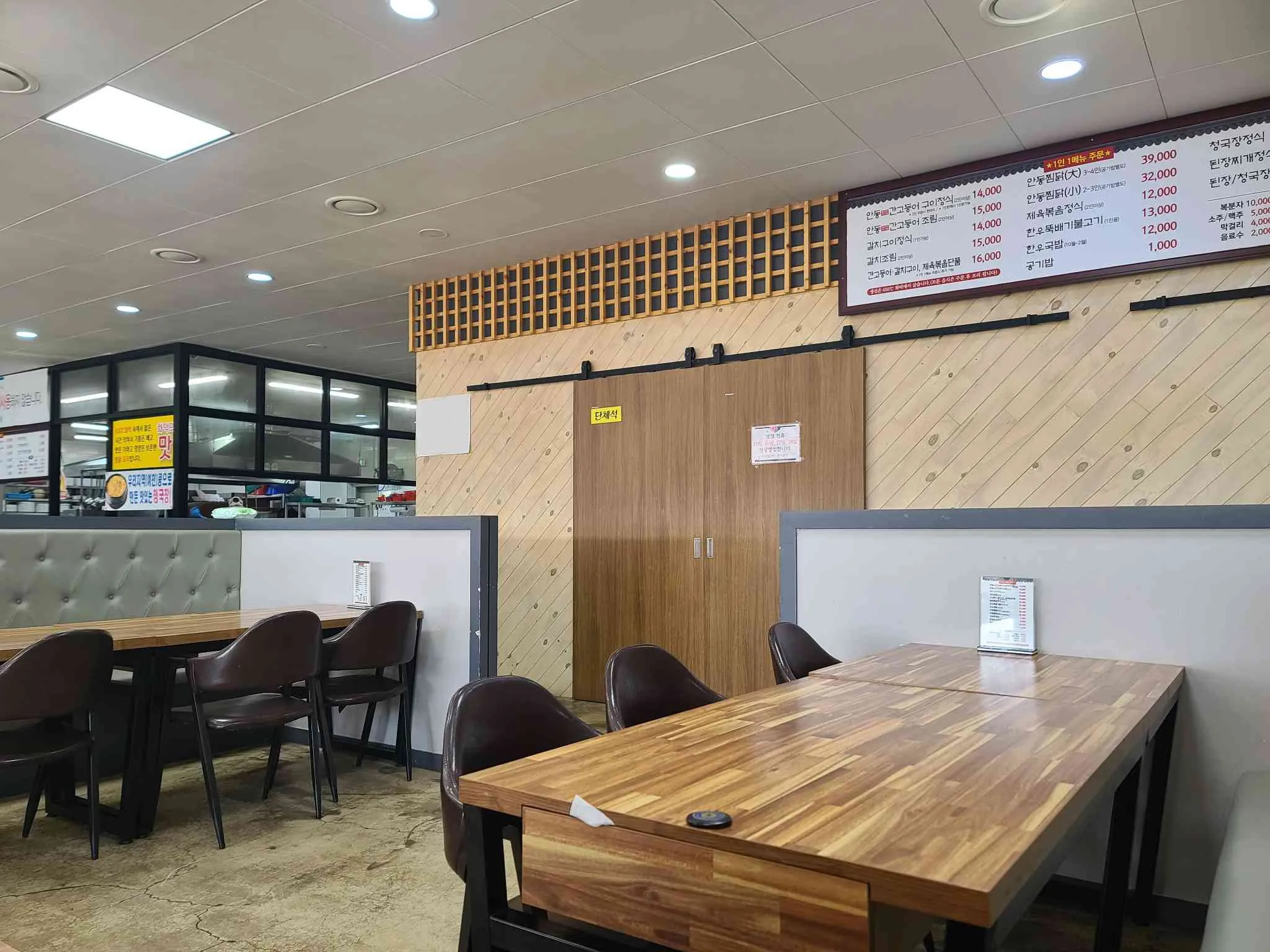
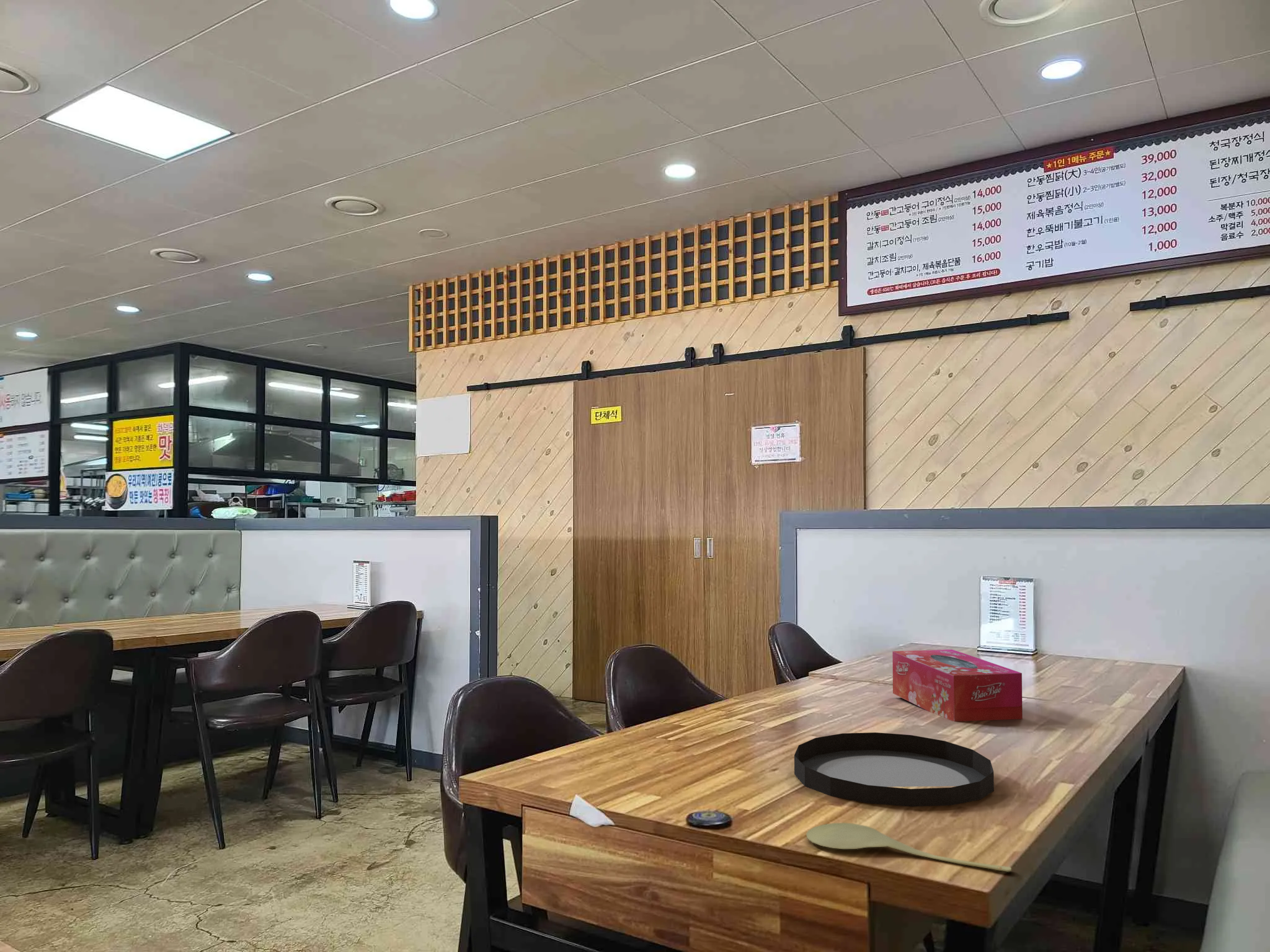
+ spoon (904, 847)
+ tissue box (953, 684)
+ dish (891, 767)
